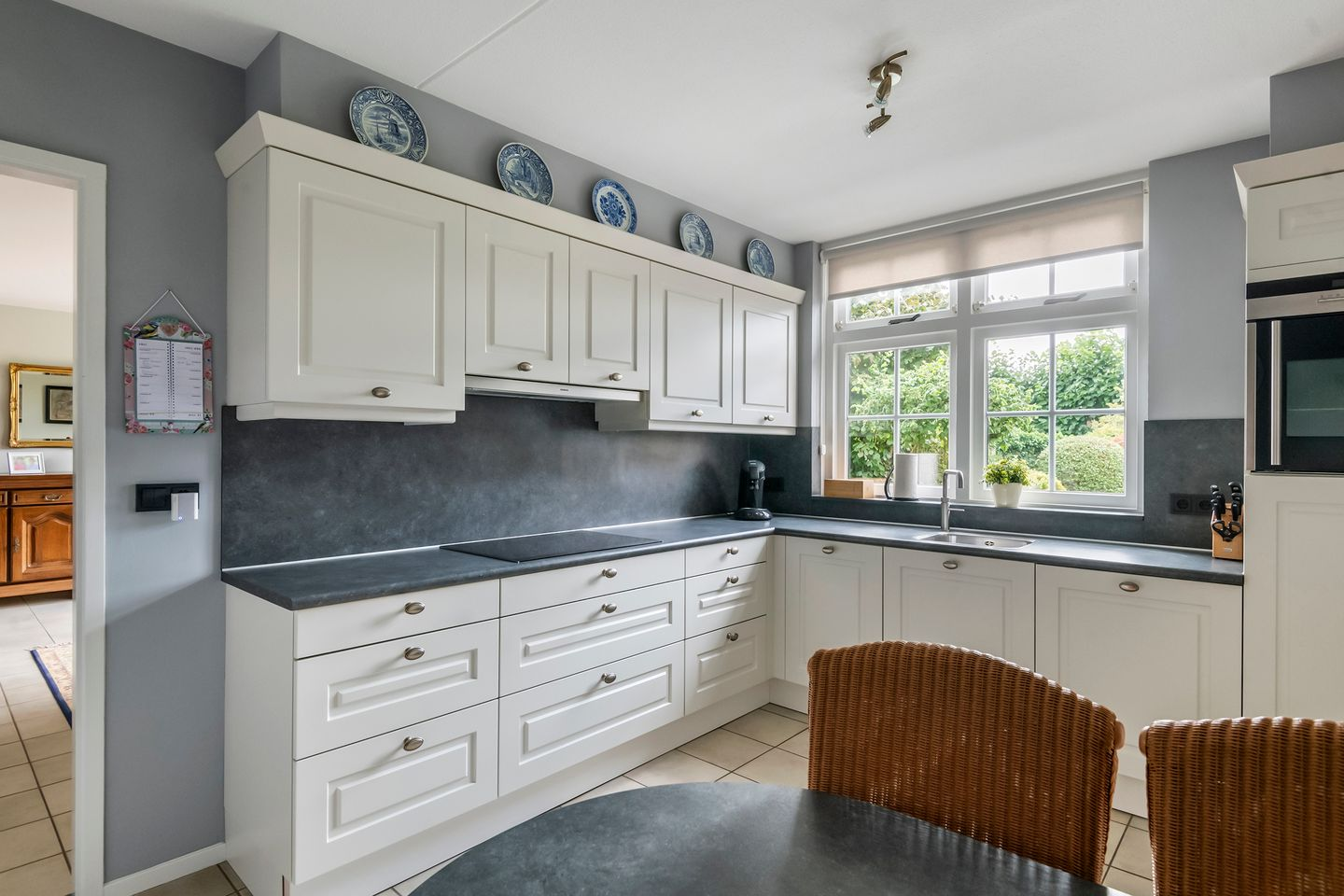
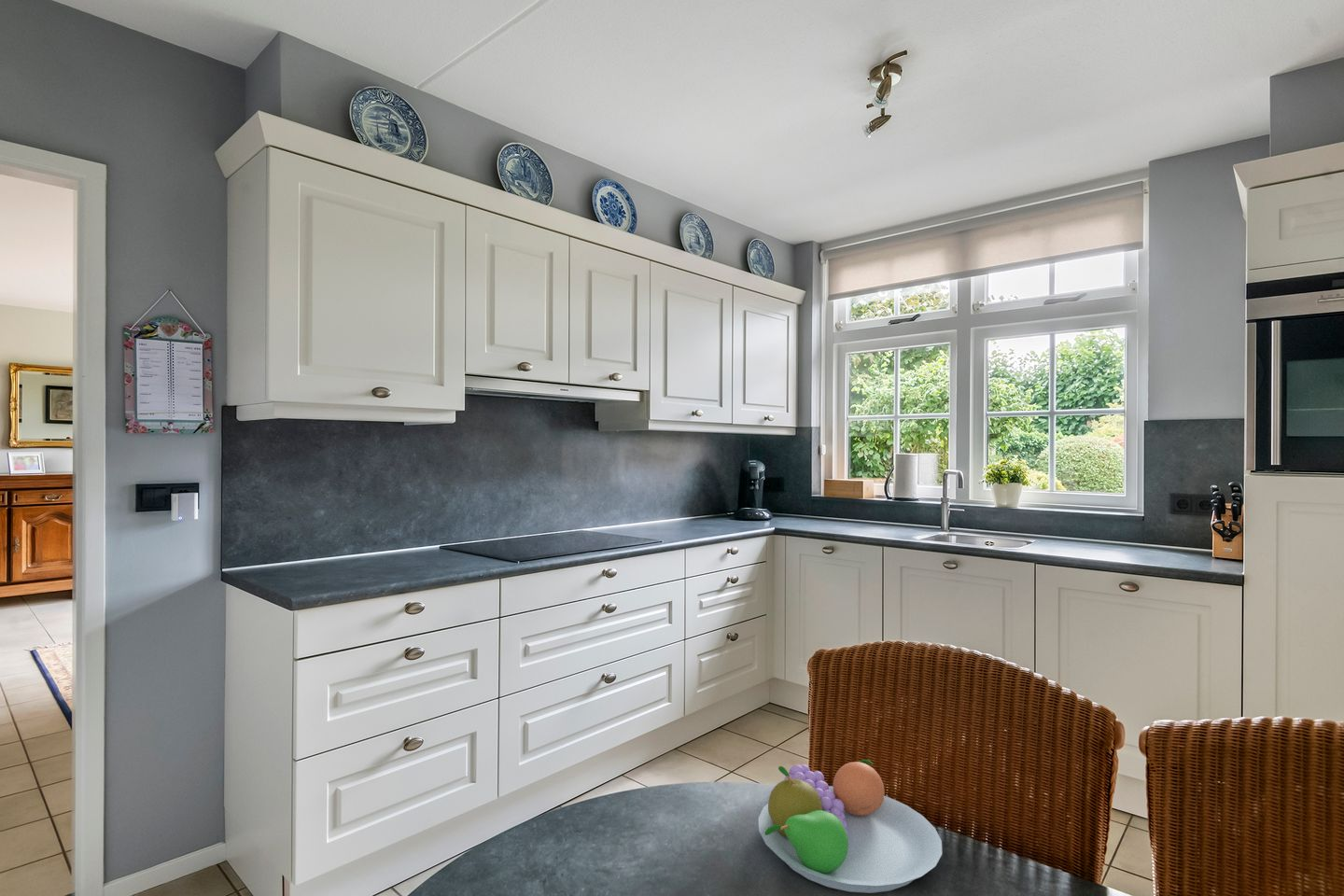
+ fruit bowl (840, 813)
